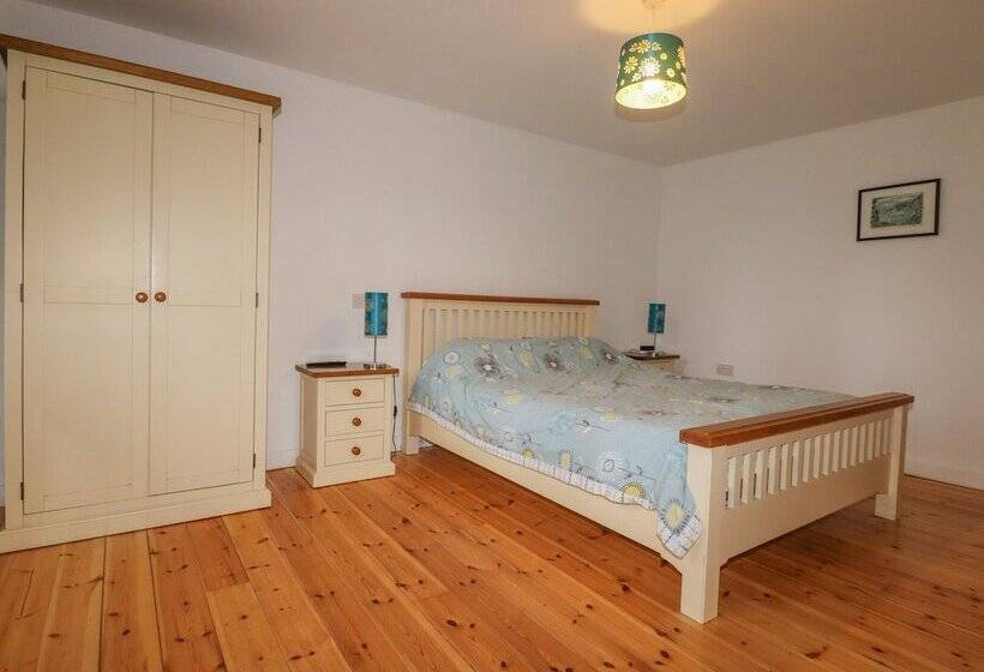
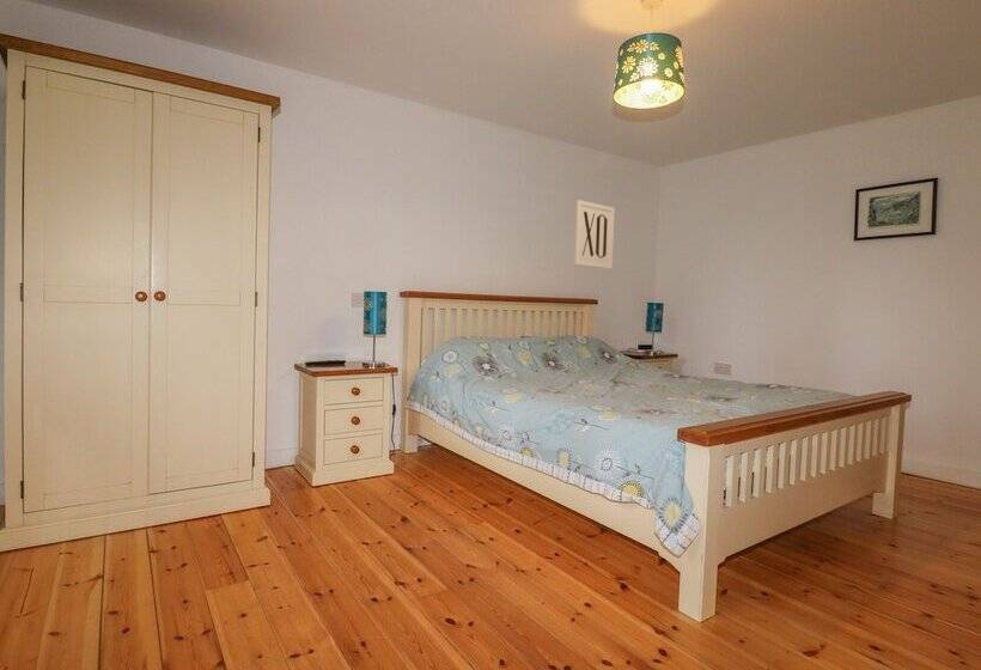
+ wall art (595, 234)
